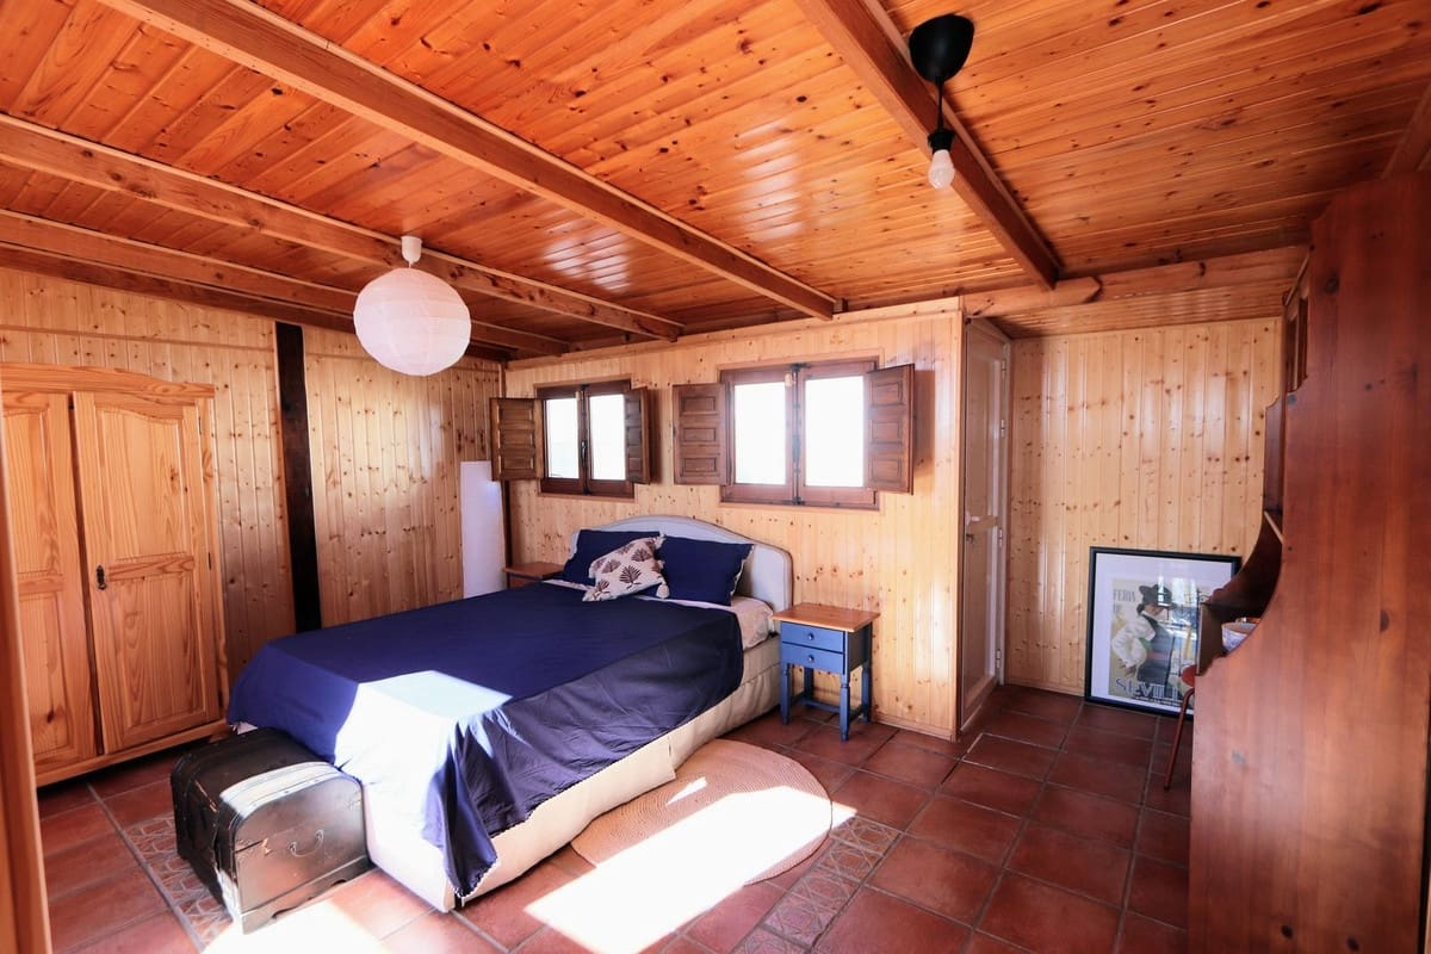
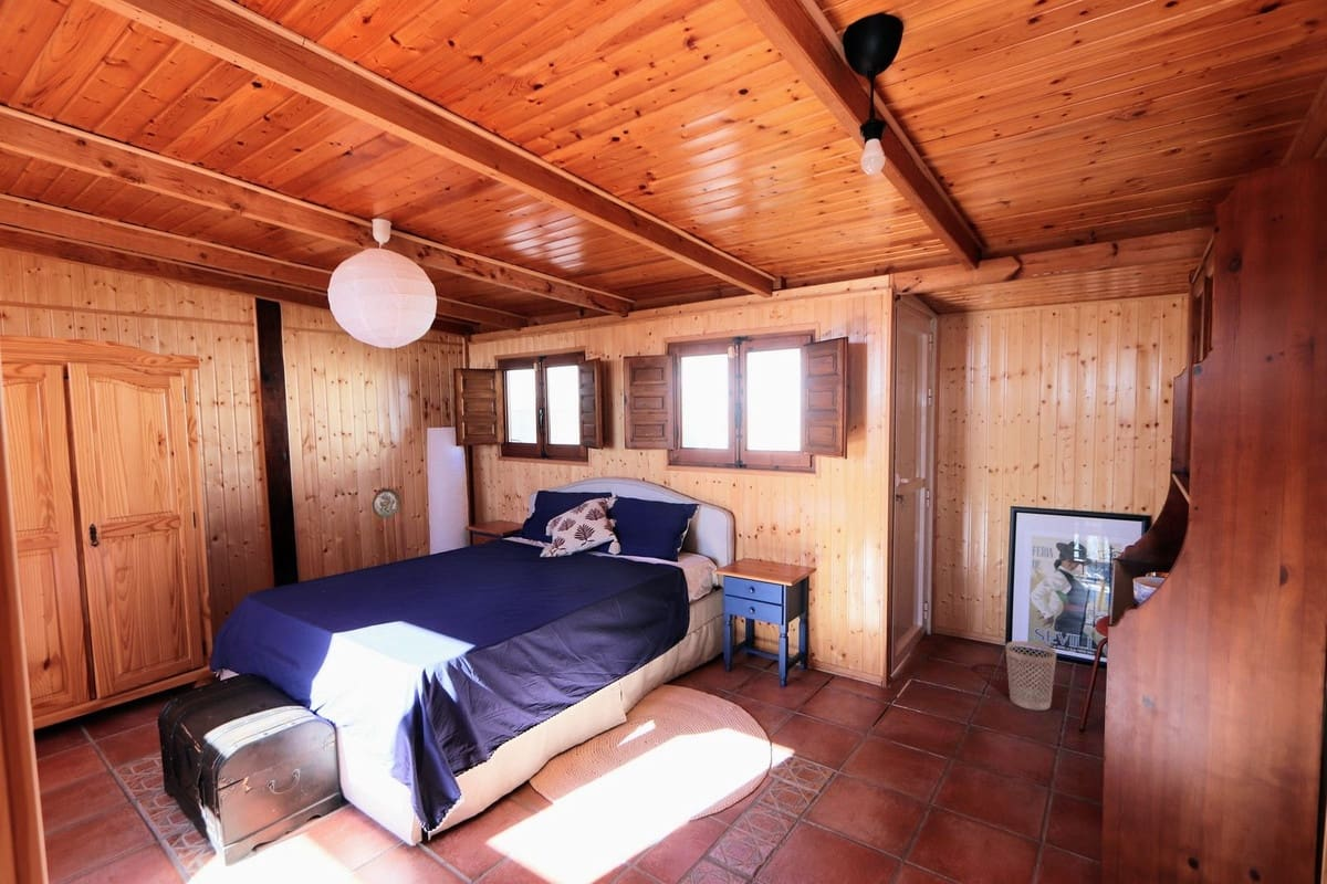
+ wastebasket (1031, 675)
+ decorative plate (385, 503)
